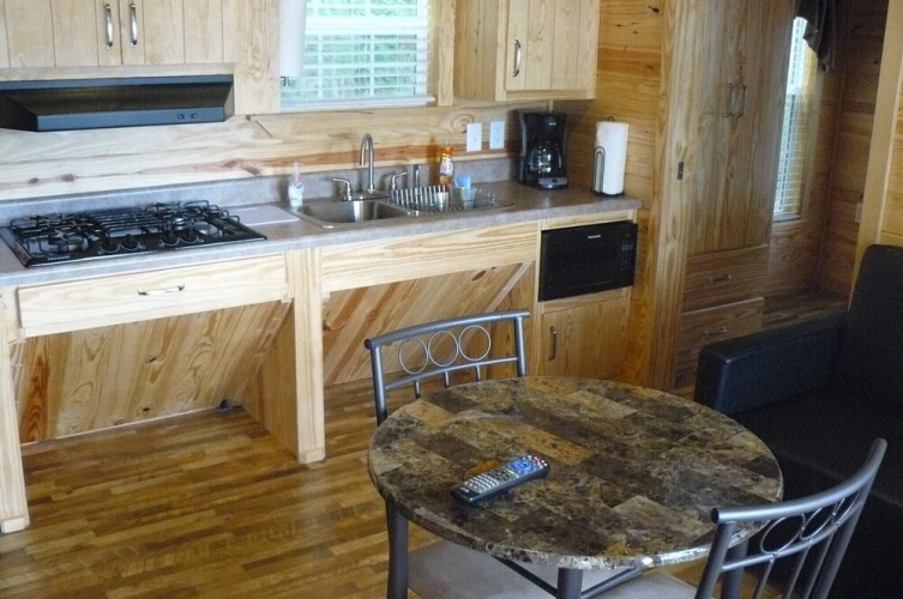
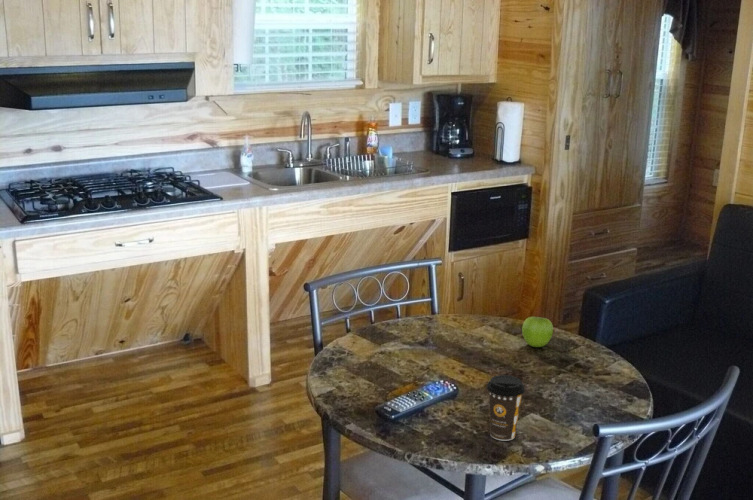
+ fruit (537, 330)
+ coffee cup (504, 408)
